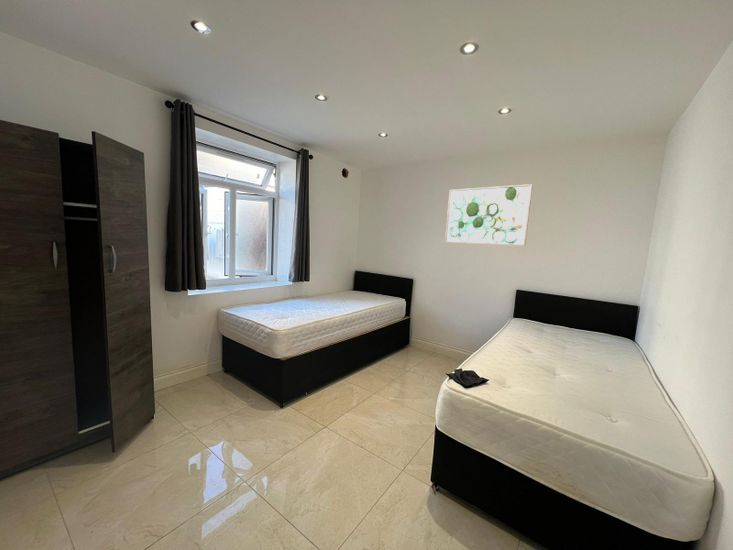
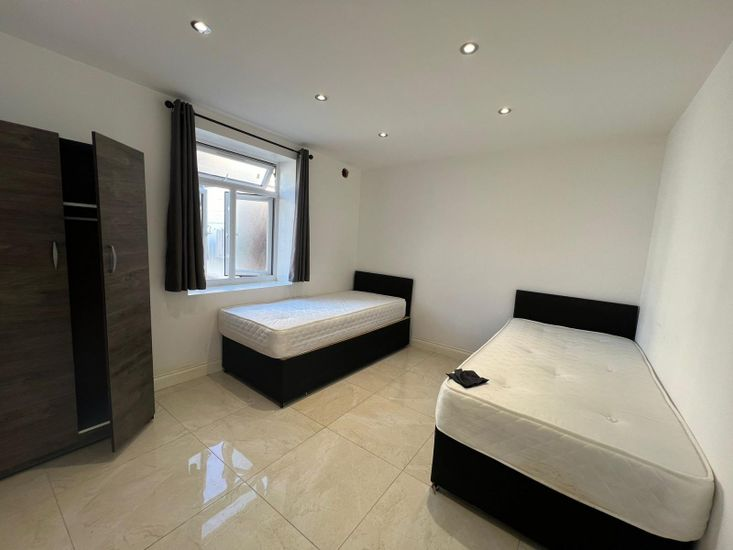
- wall art (484, 215)
